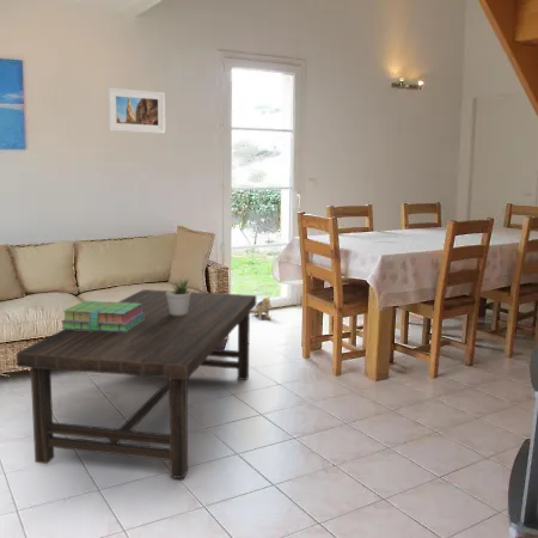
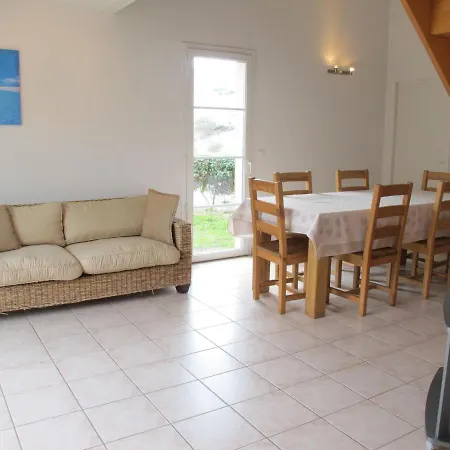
- potted plant (178, 295)
- plush toy (261, 304)
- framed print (136, 110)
- stack of books (103, 314)
- coffee table (159, 366)
